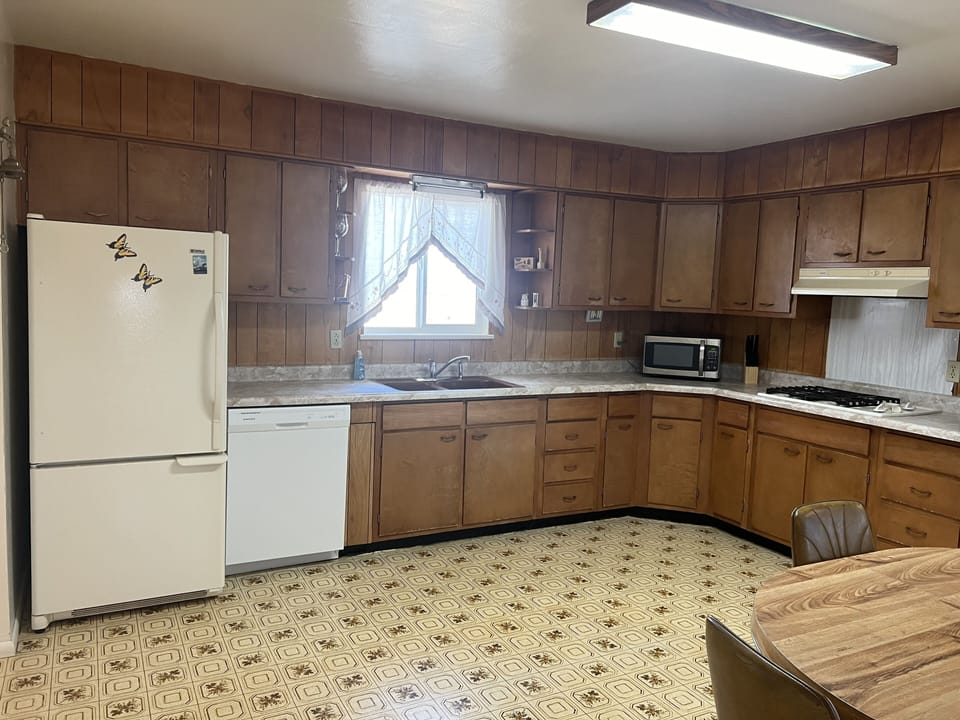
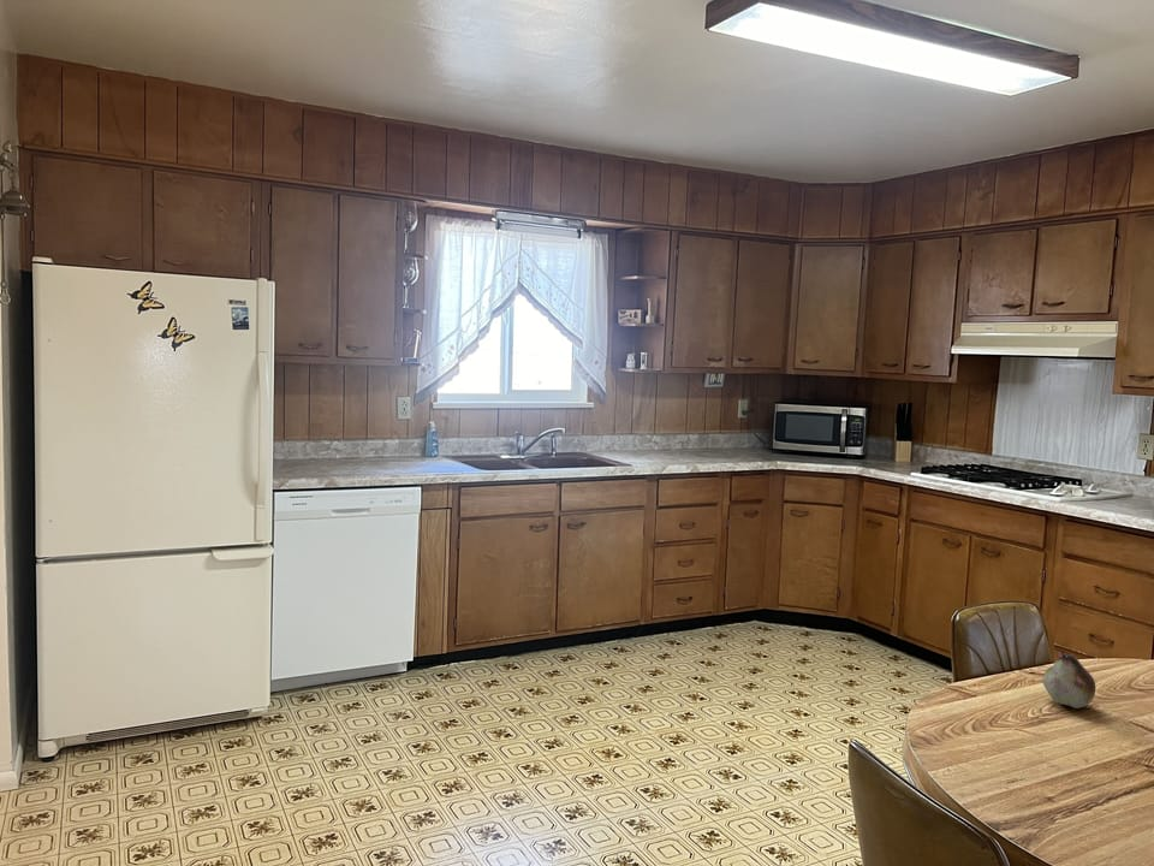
+ fruit (1070, 677)
